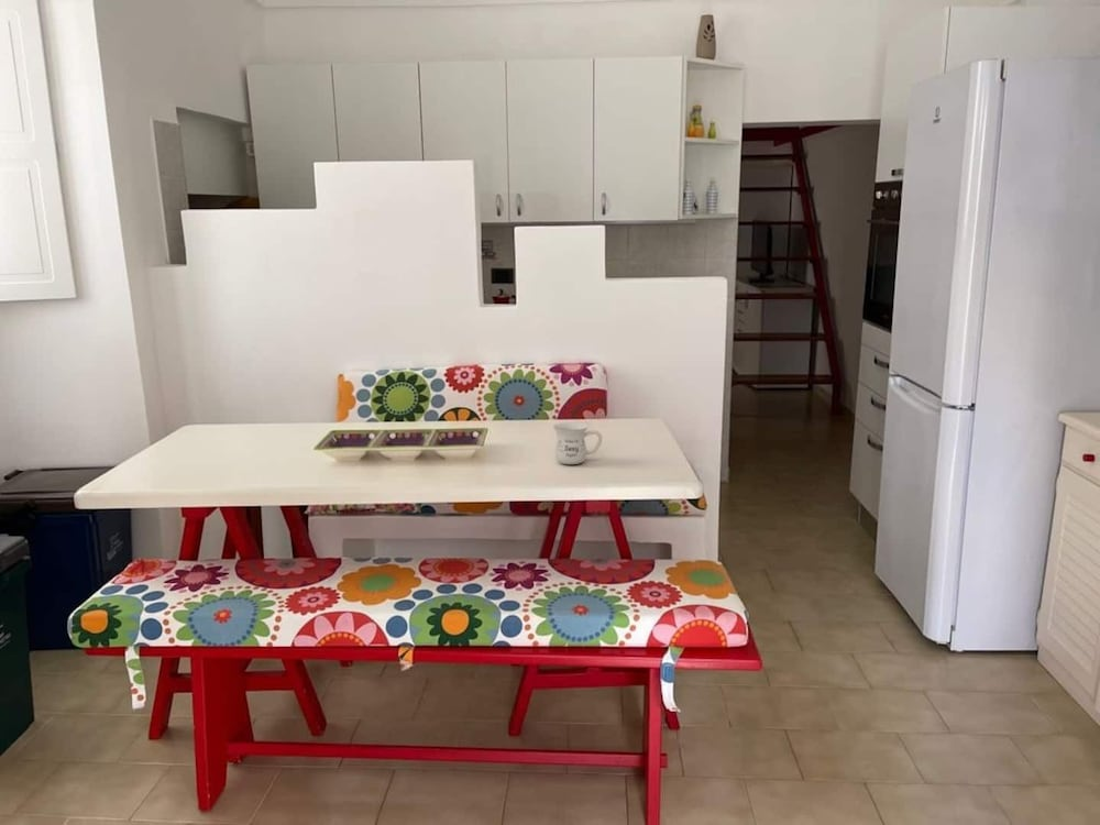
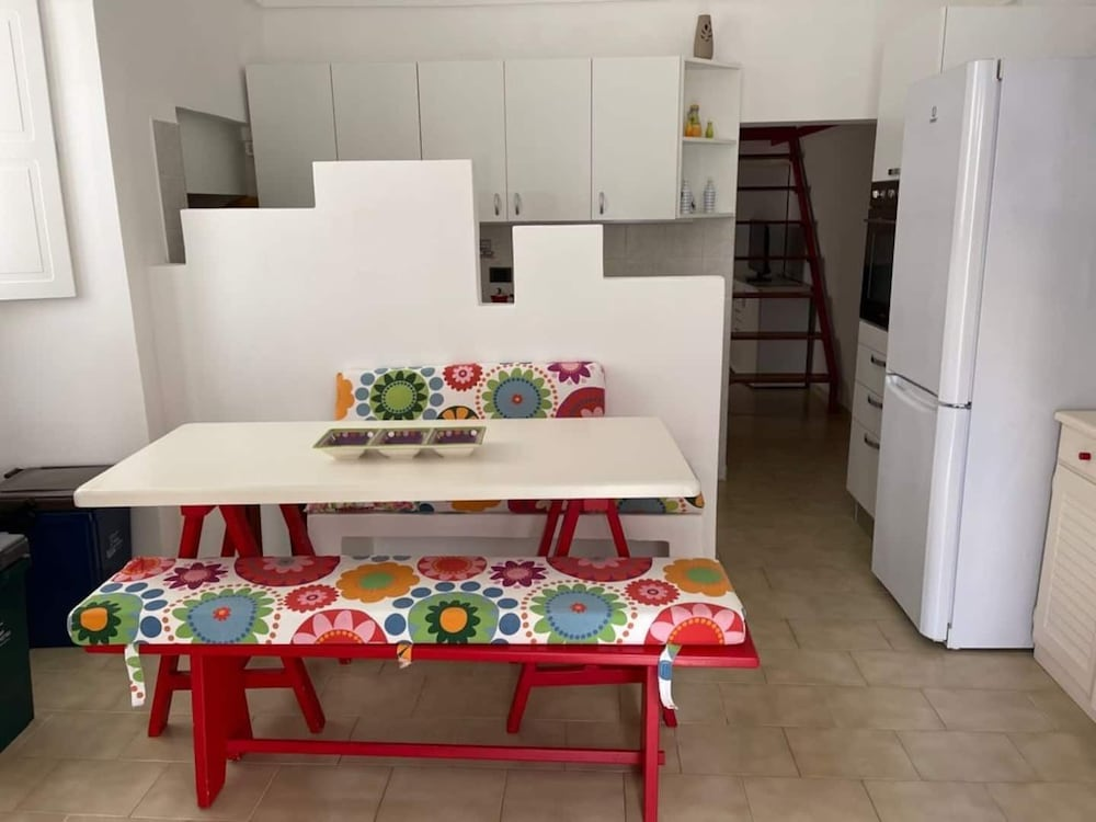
- mug (578, 443)
